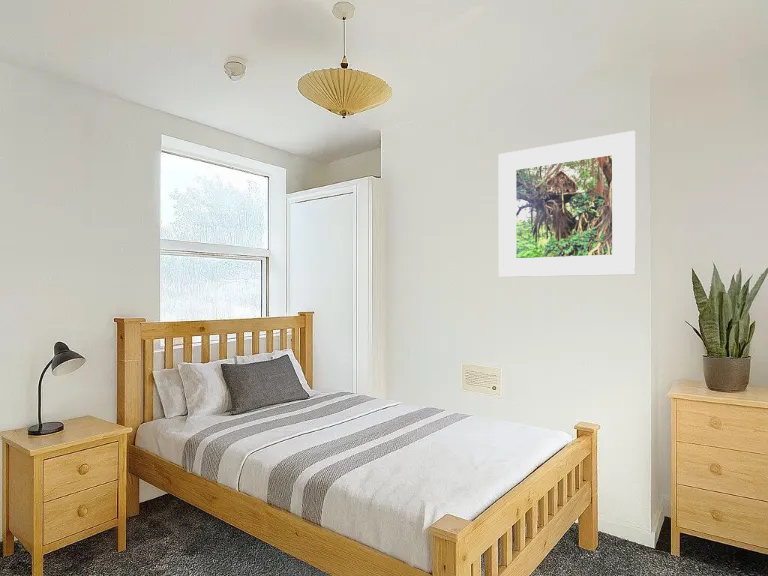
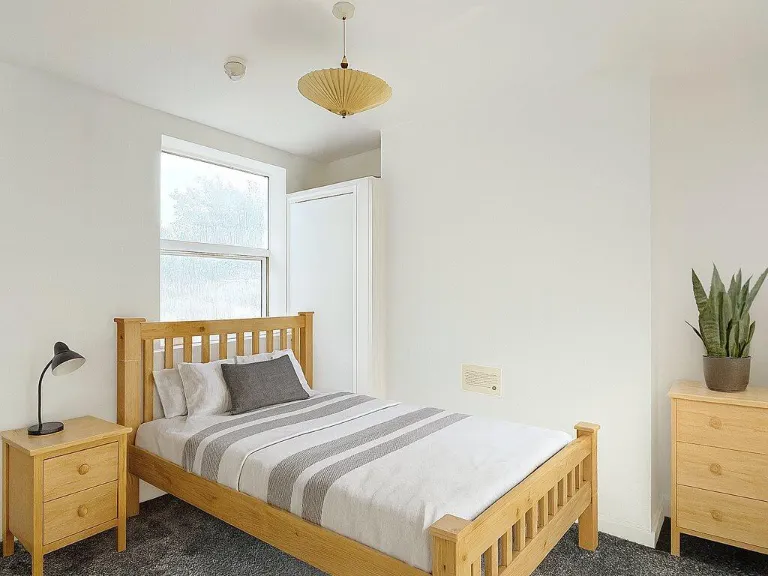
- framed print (561, 209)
